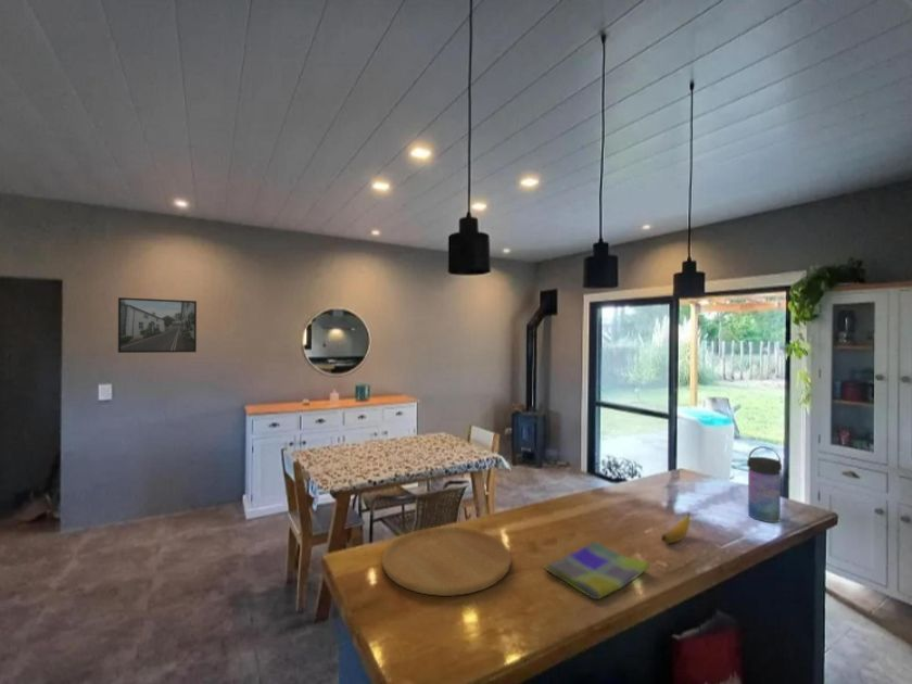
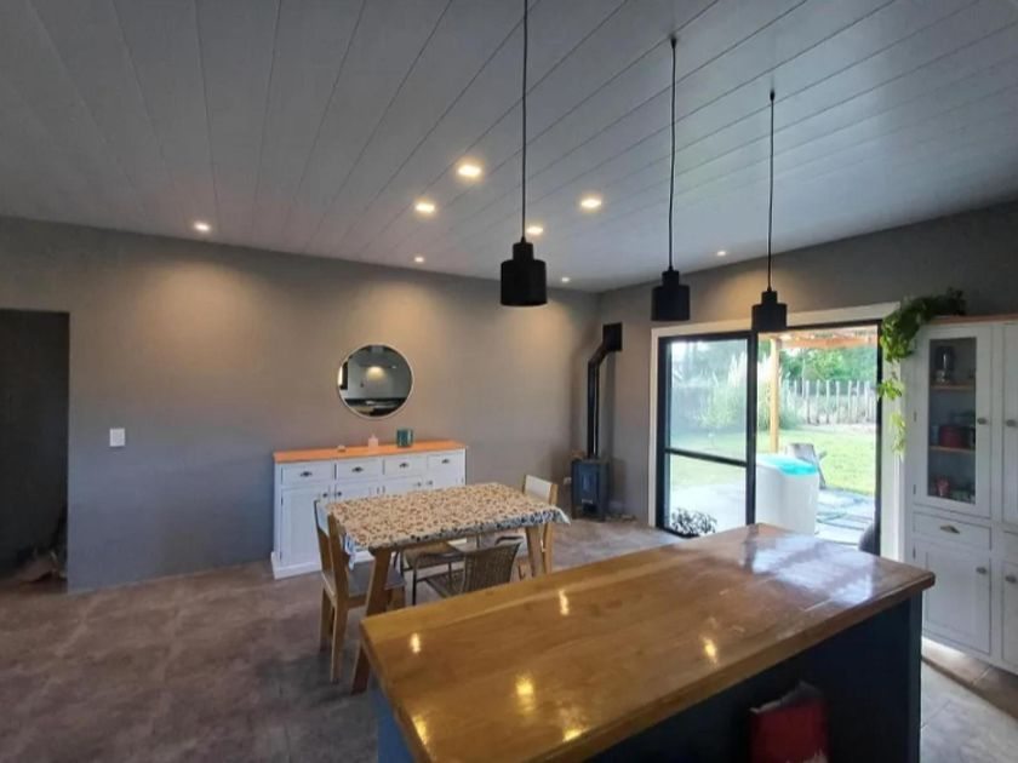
- banana (676, 529)
- cutting board (446, 557)
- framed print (159, 326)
- water bottle (763, 481)
- dish towel (596, 567)
